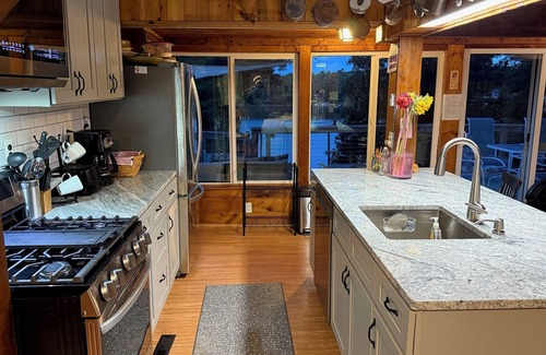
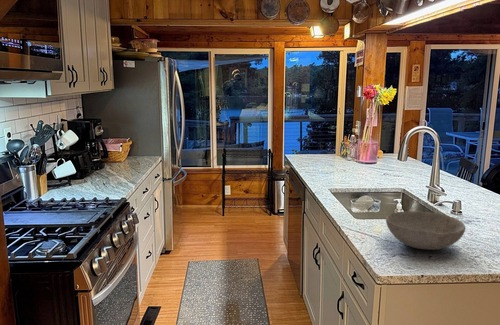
+ bowl (423, 233)
